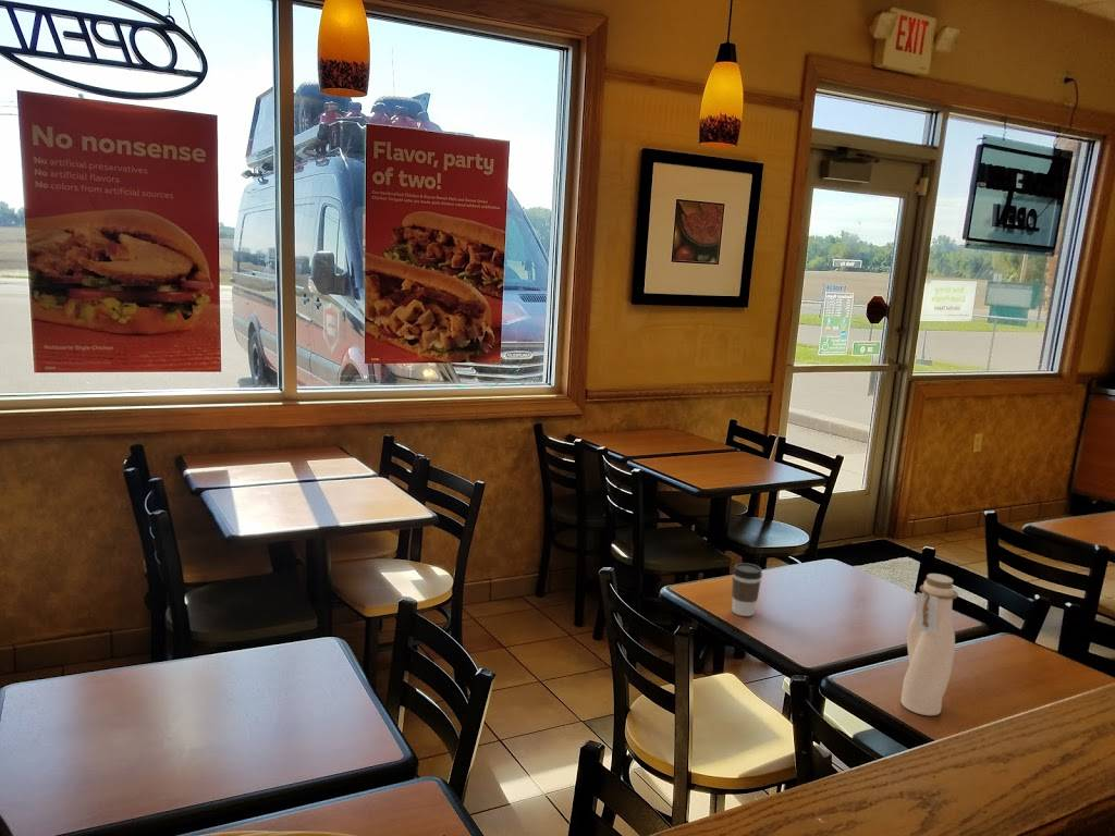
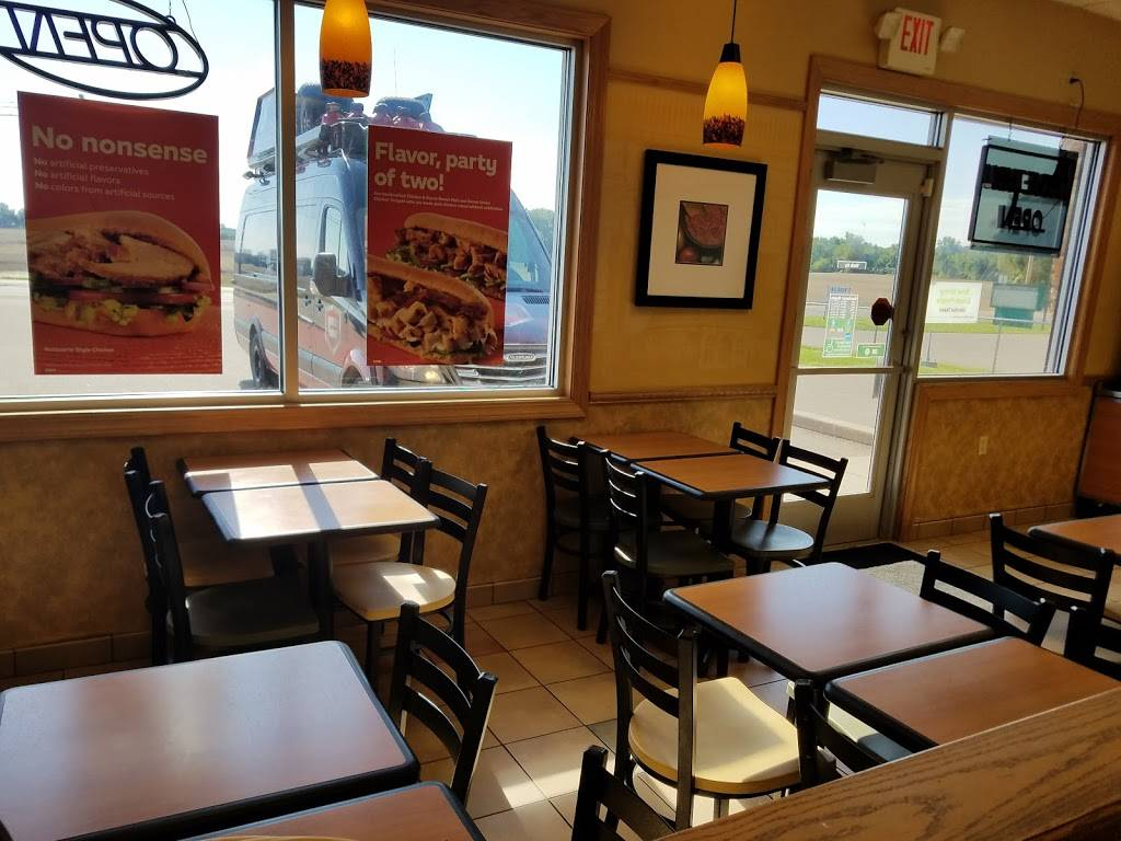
- coffee cup (745, 589)
- water bottle (930, 643)
